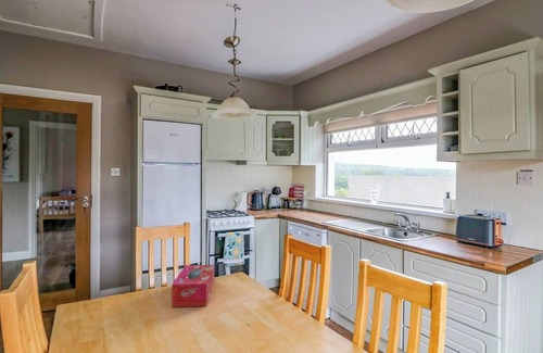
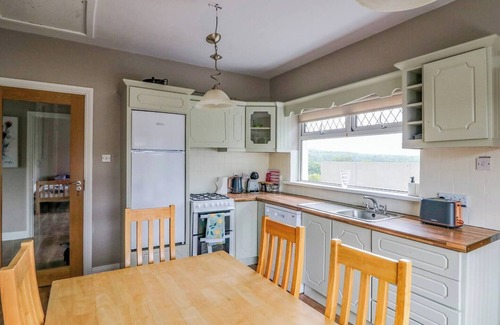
- tissue box (194, 283)
